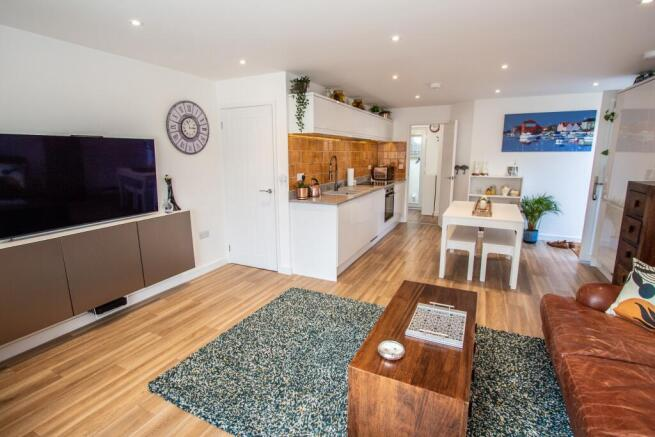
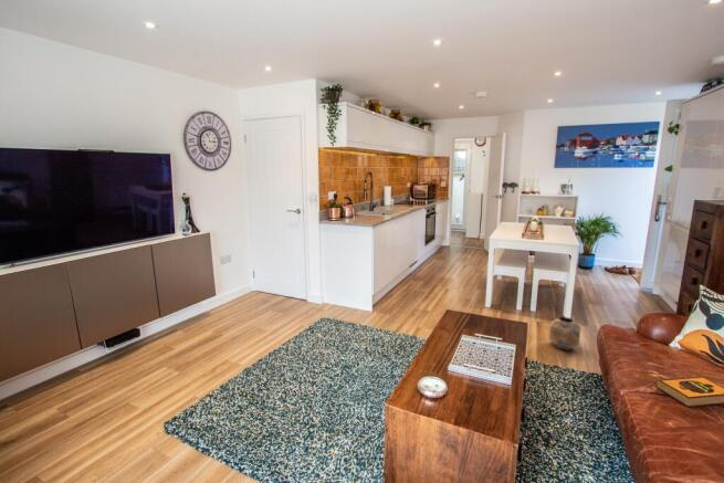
+ hardback book (693, 389)
+ planter (564, 333)
